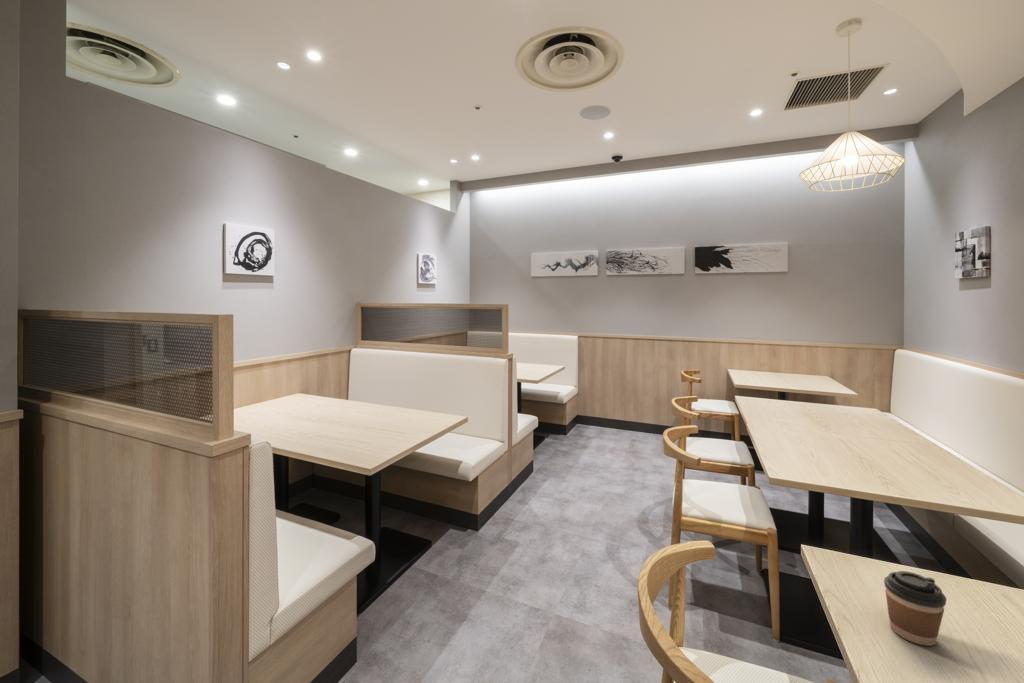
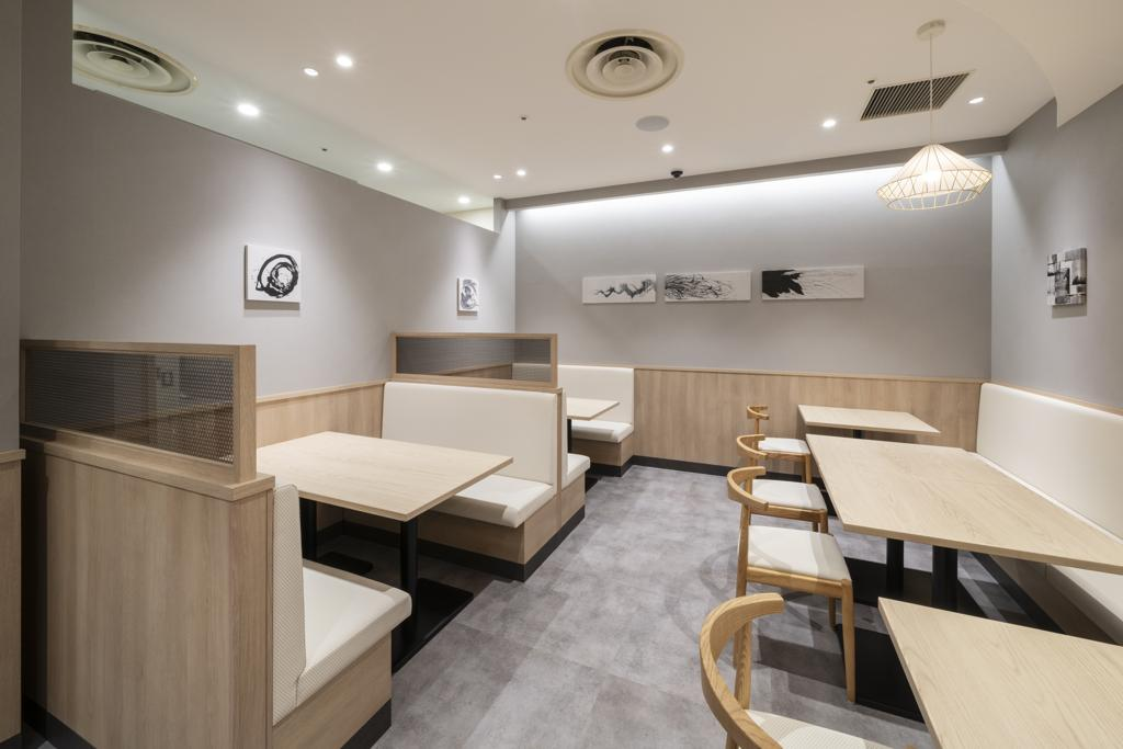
- coffee cup (913, 604)
